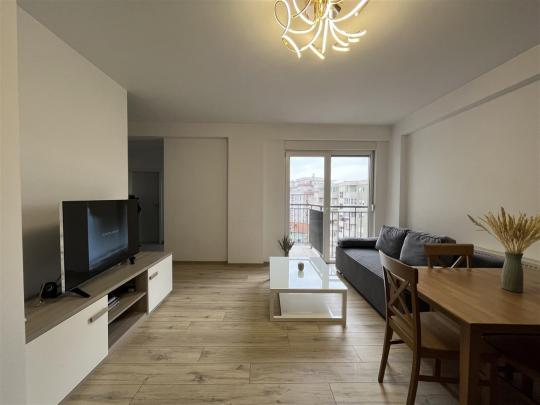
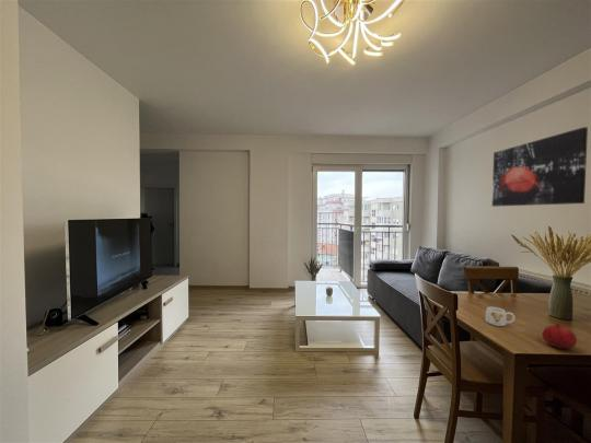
+ mug (499, 316)
+ fruit (558, 335)
+ wall art (531, 173)
